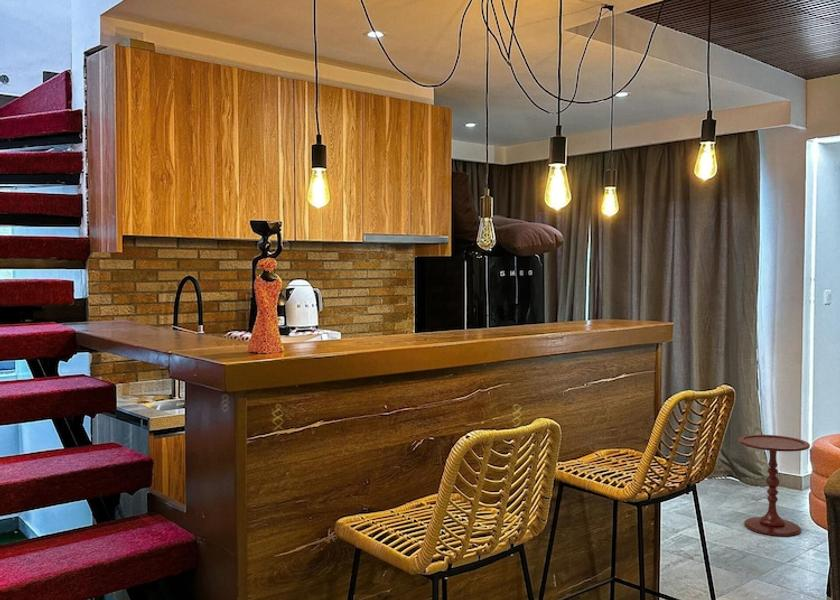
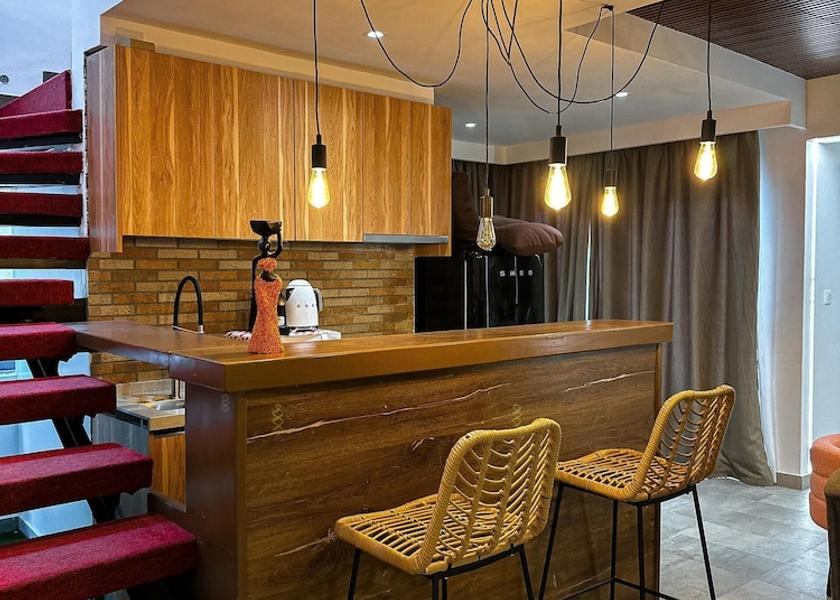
- side table (772, 484)
